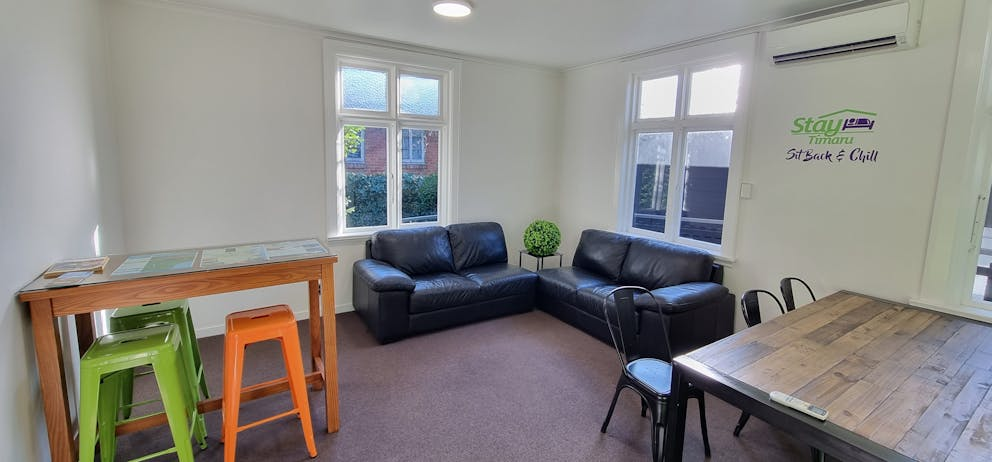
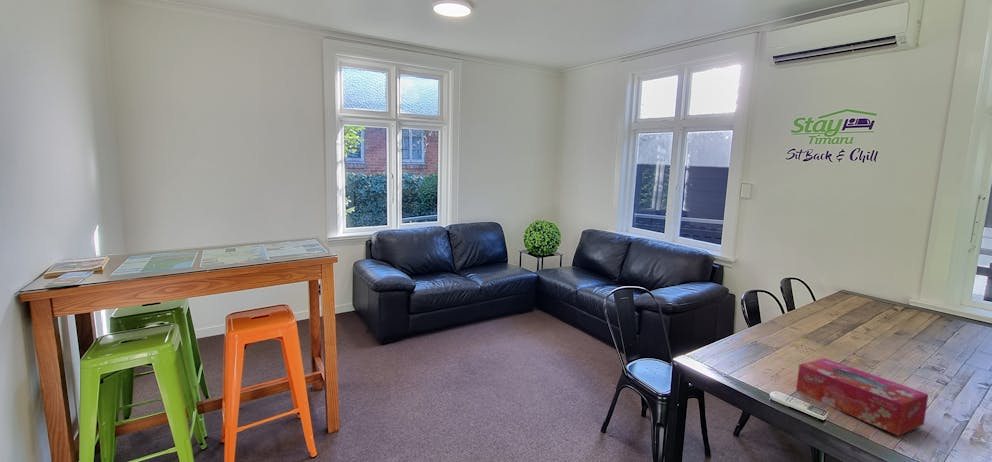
+ tissue box (857, 392)
